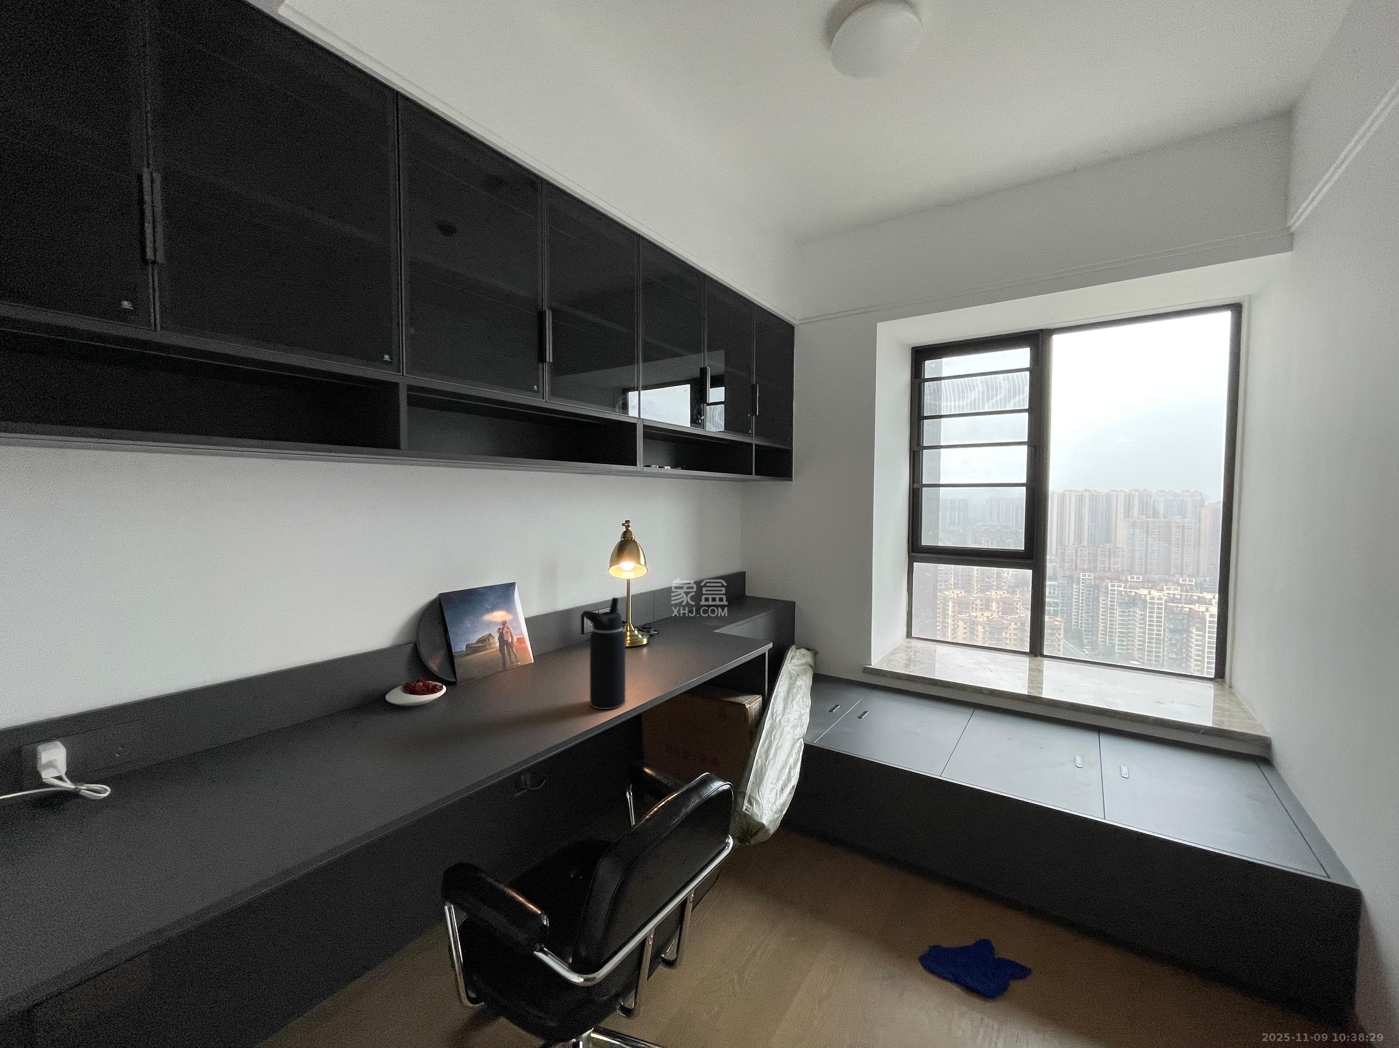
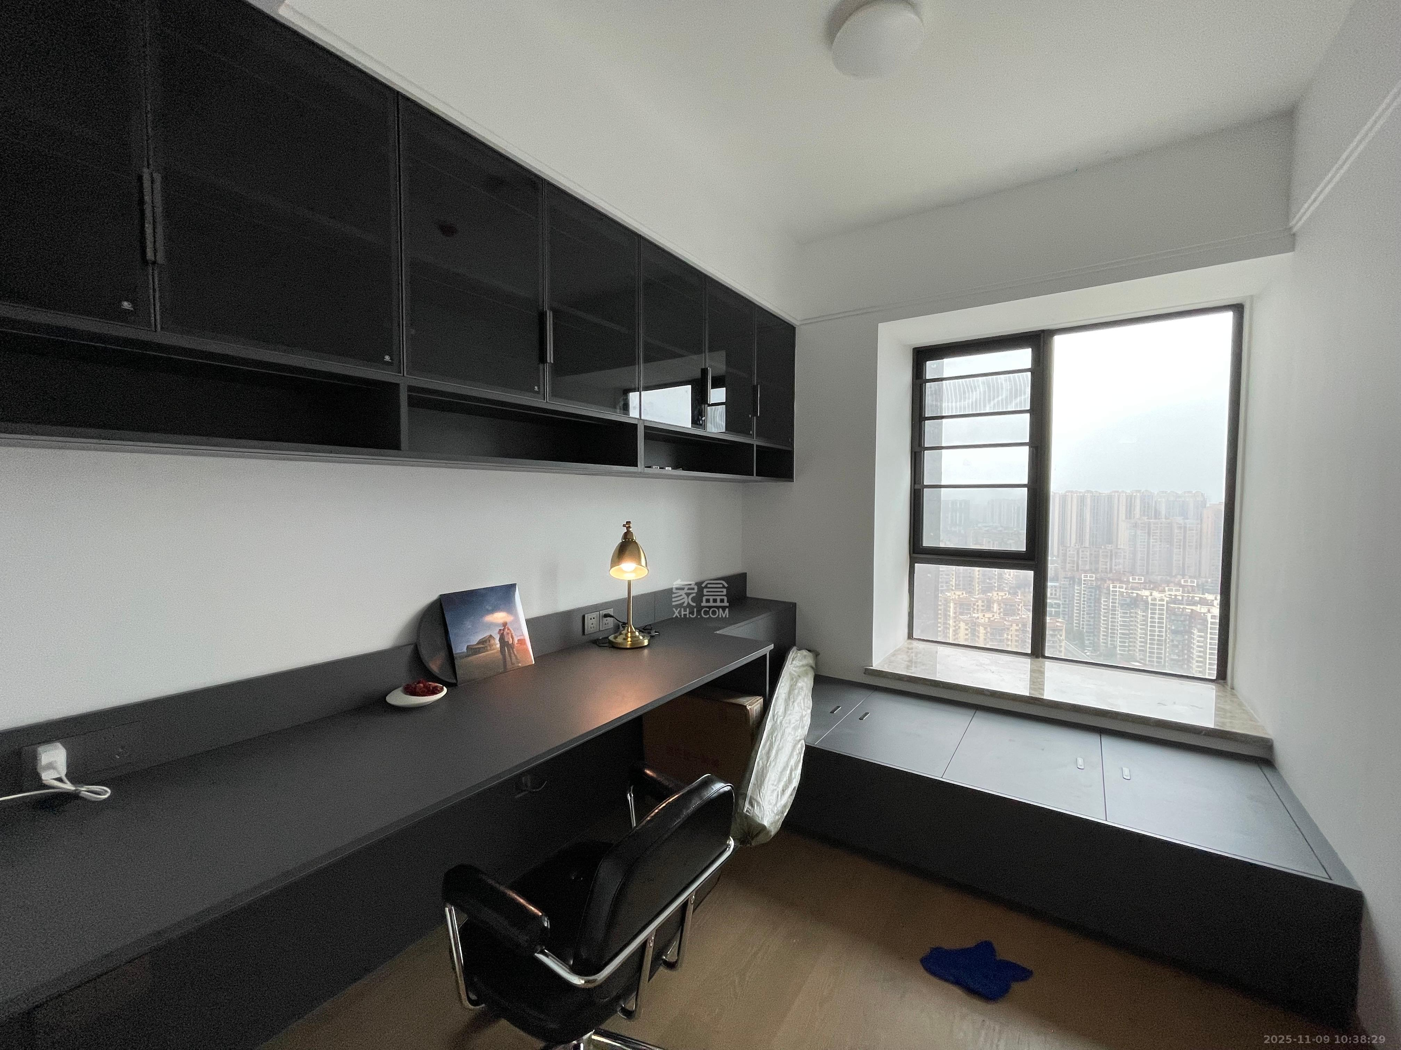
- water bottle (604, 652)
